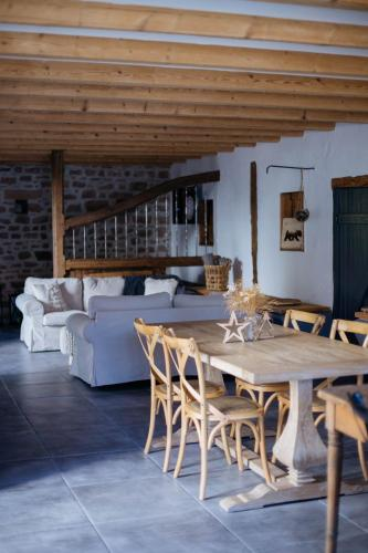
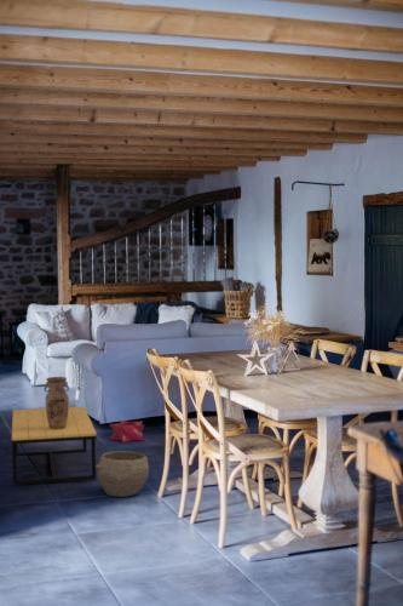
+ basket (122, 474)
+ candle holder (127, 430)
+ coffee table (50, 441)
+ vase (57, 402)
